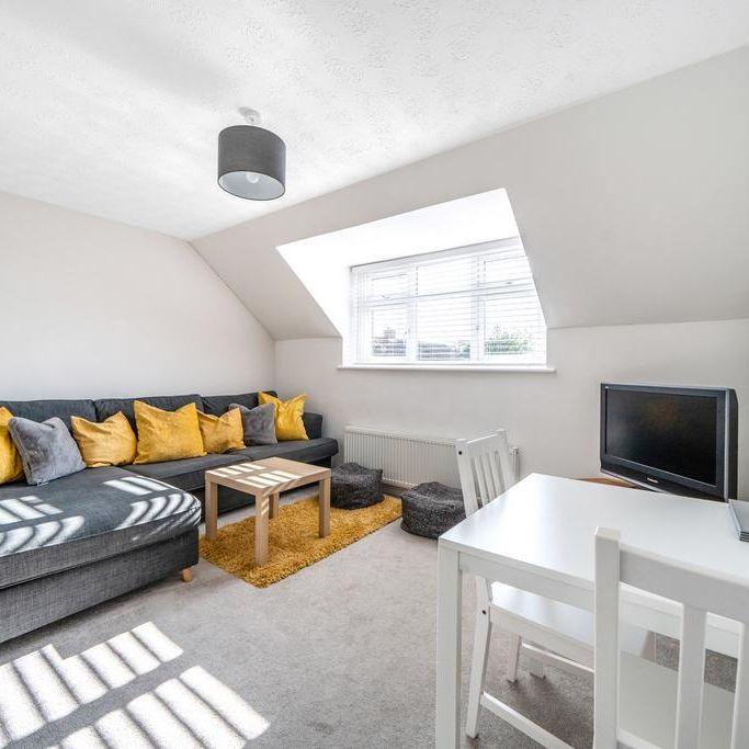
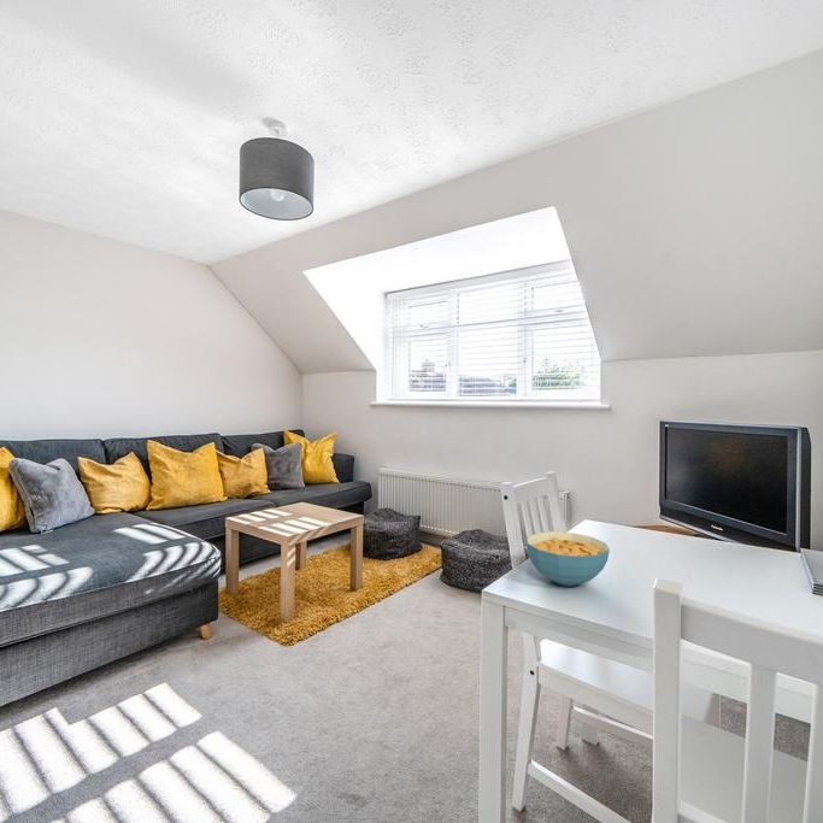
+ cereal bowl (565, 562)
